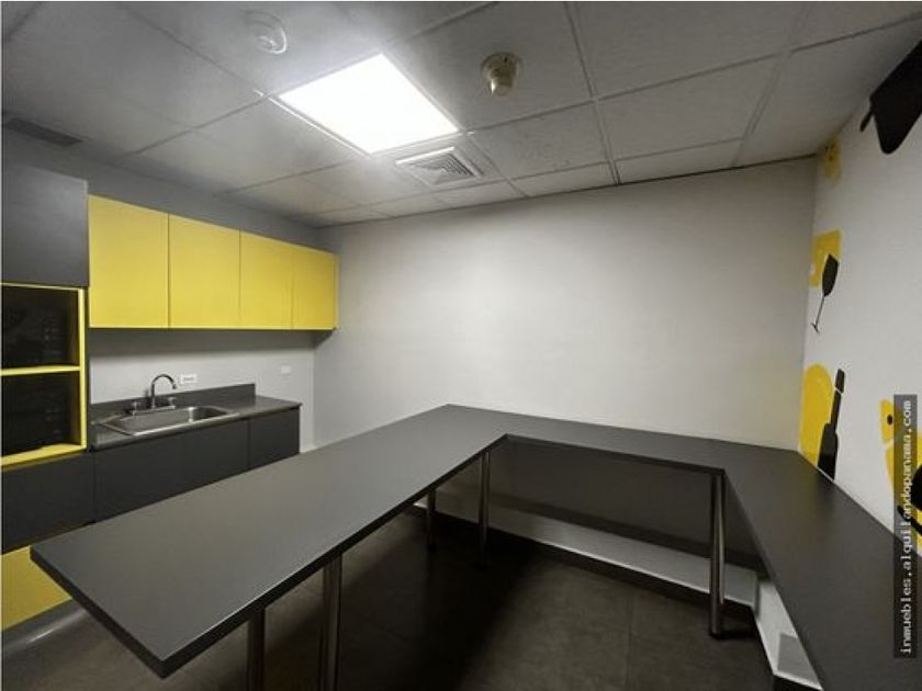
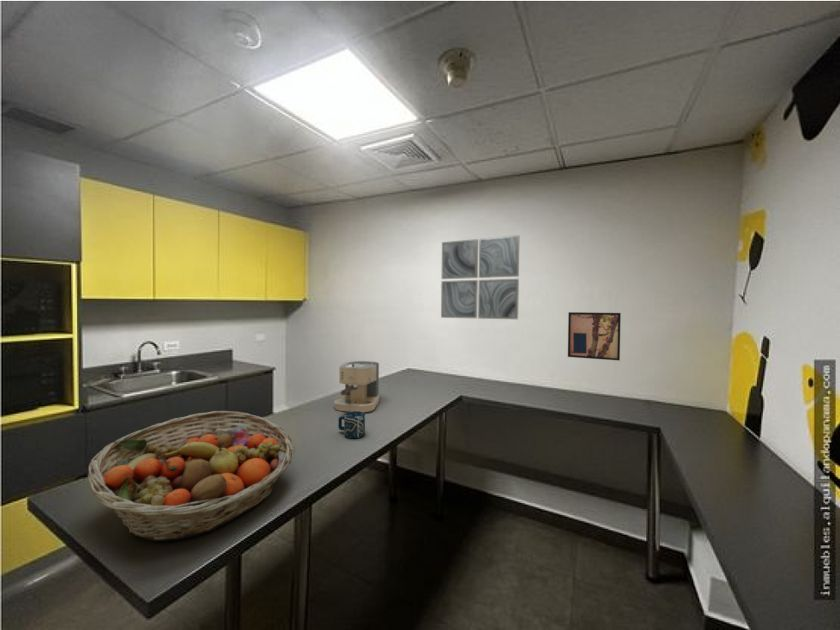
+ coffee maker (356, 384)
+ fruit basket (206, 465)
+ cup (351, 423)
+ wall art (593, 335)
+ wall art (477, 277)
